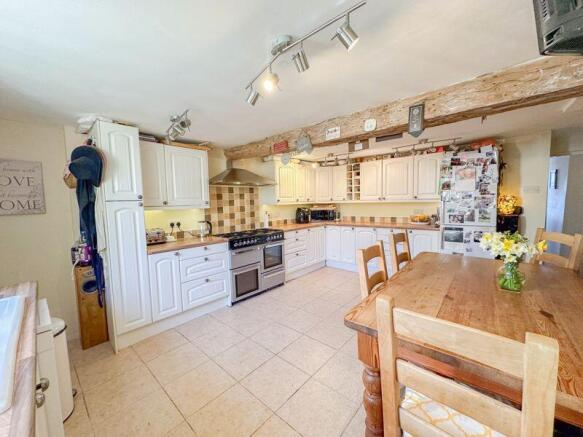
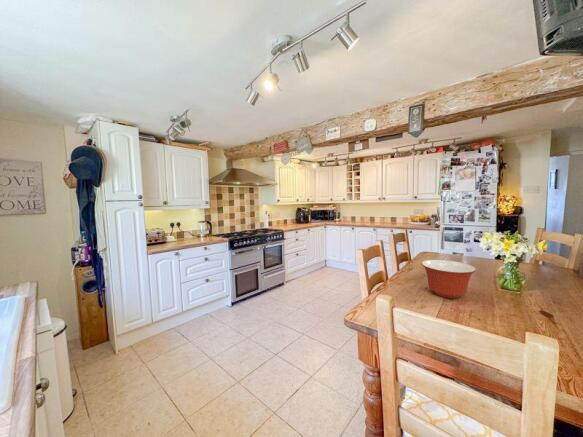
+ mixing bowl (447, 279)
